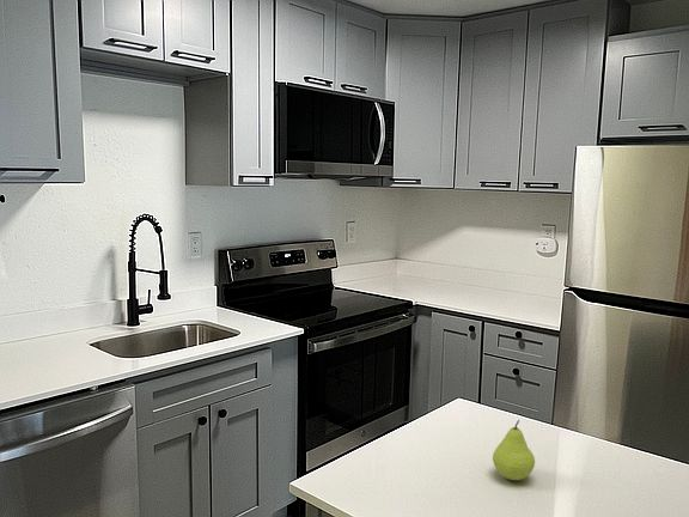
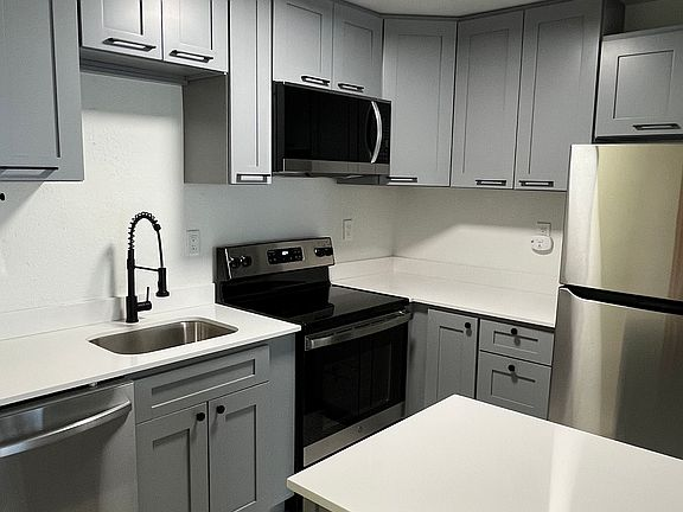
- fruit (513, 449)
